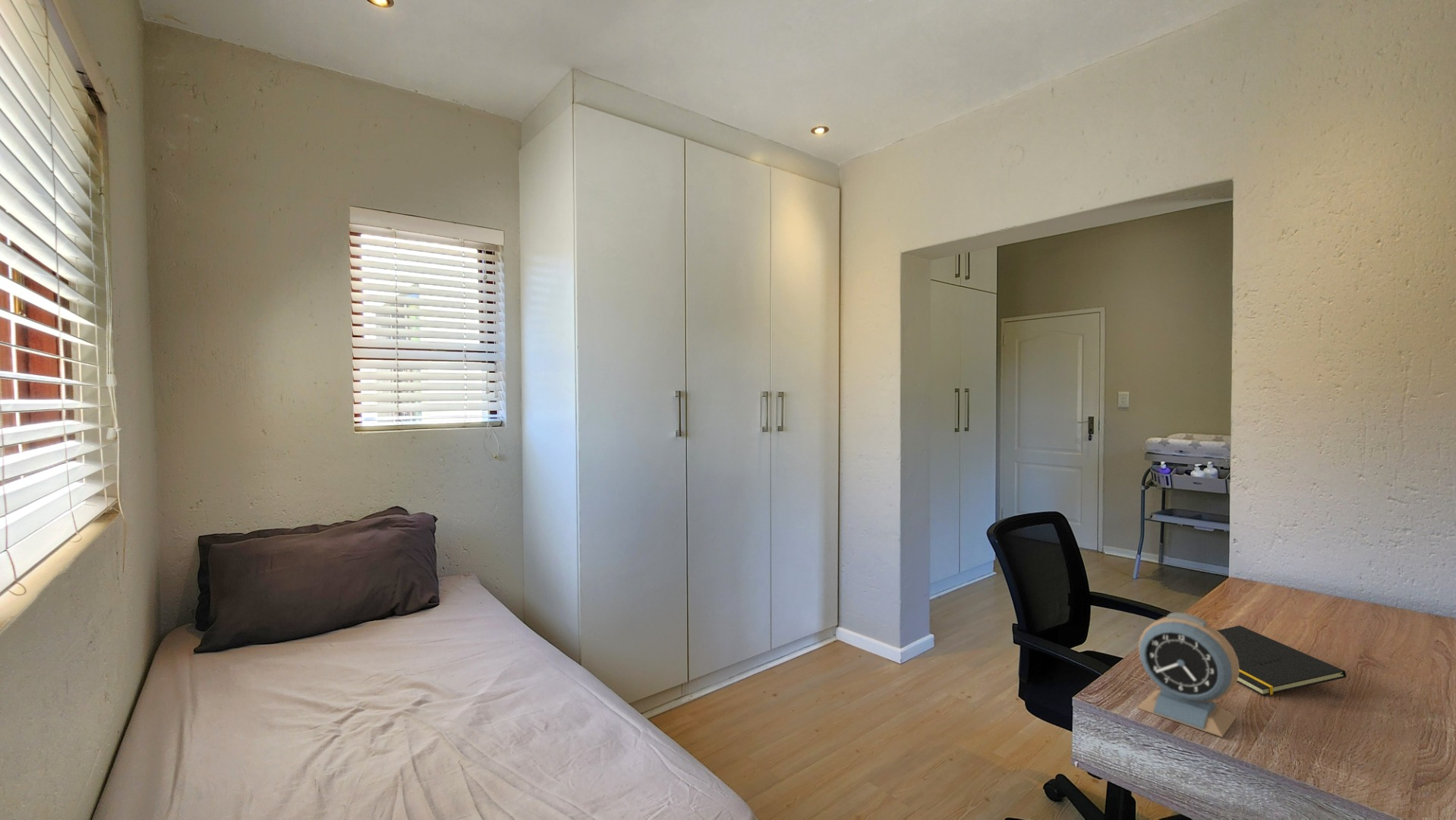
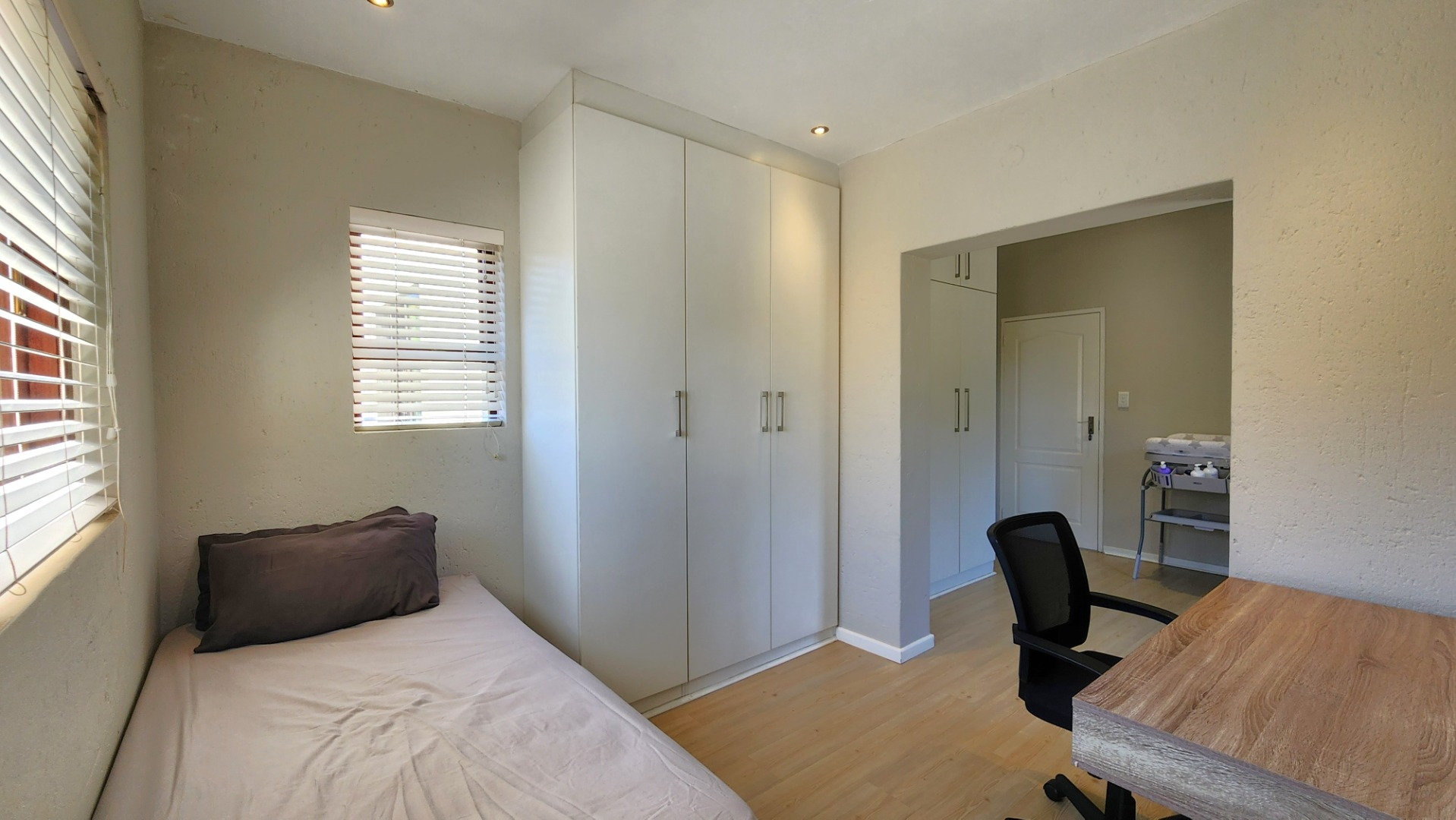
- notepad (1250, 657)
- alarm clock (1187, 664)
